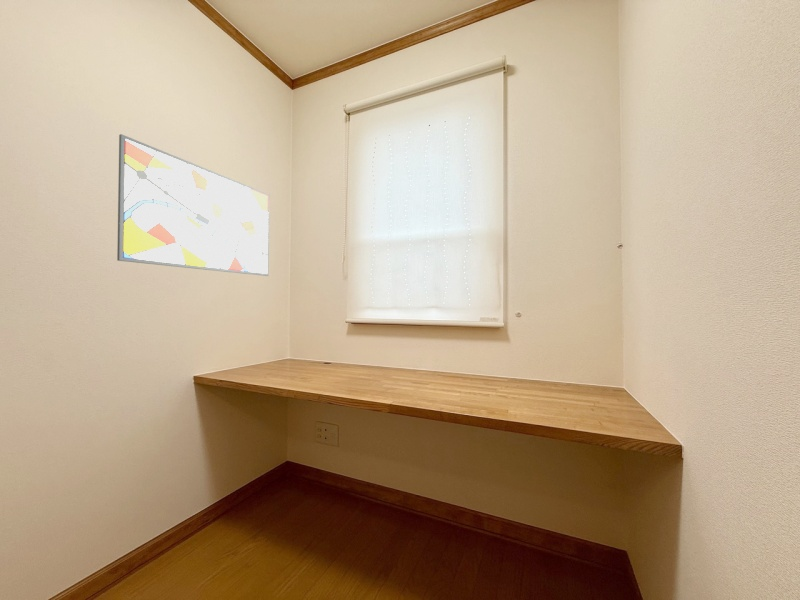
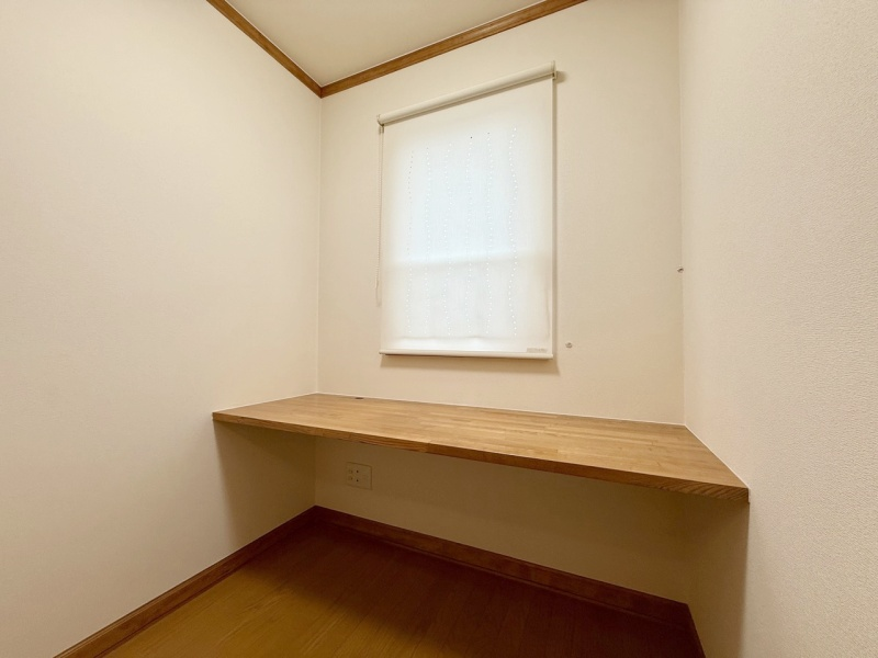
- wall art (209, 220)
